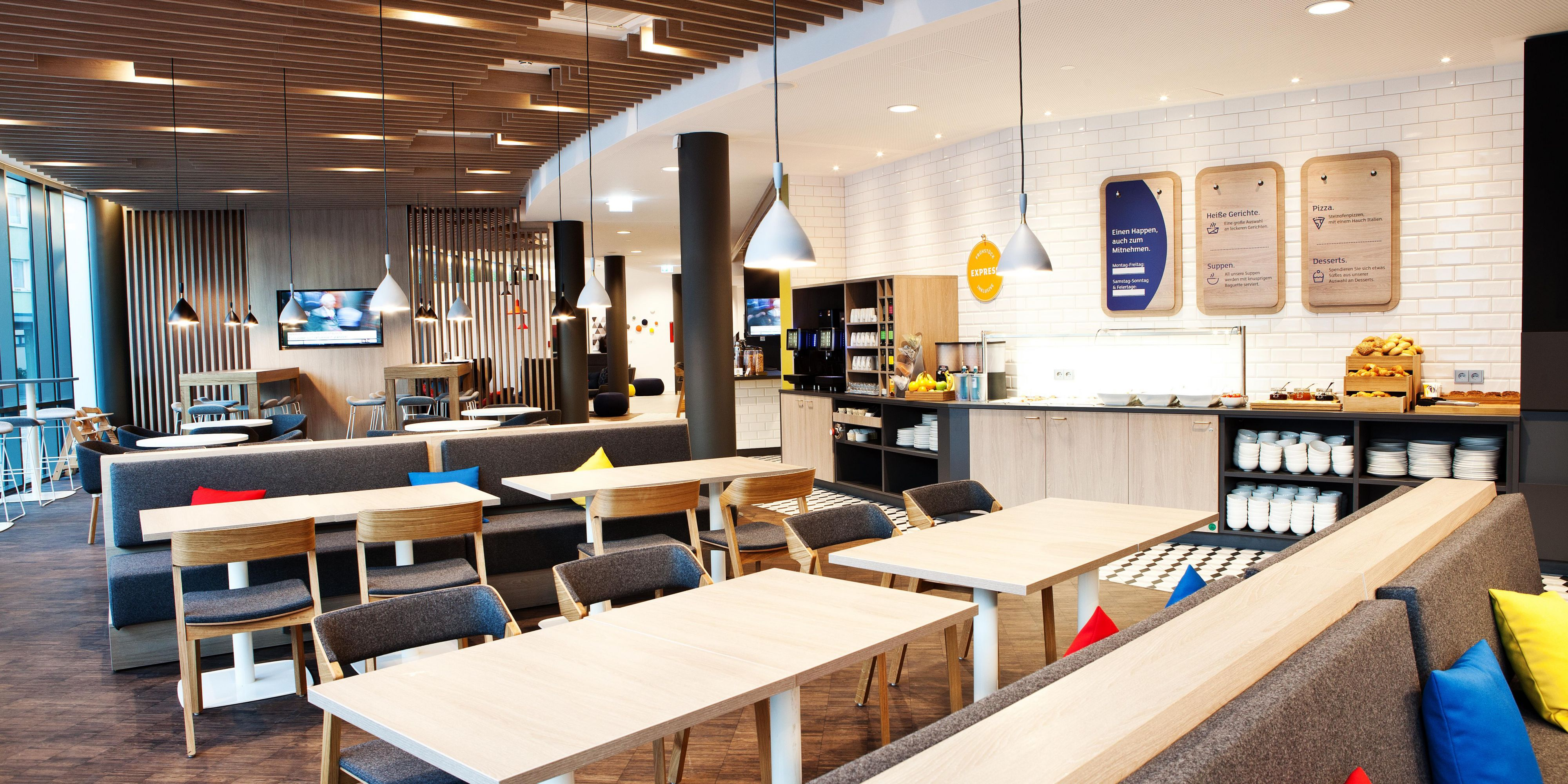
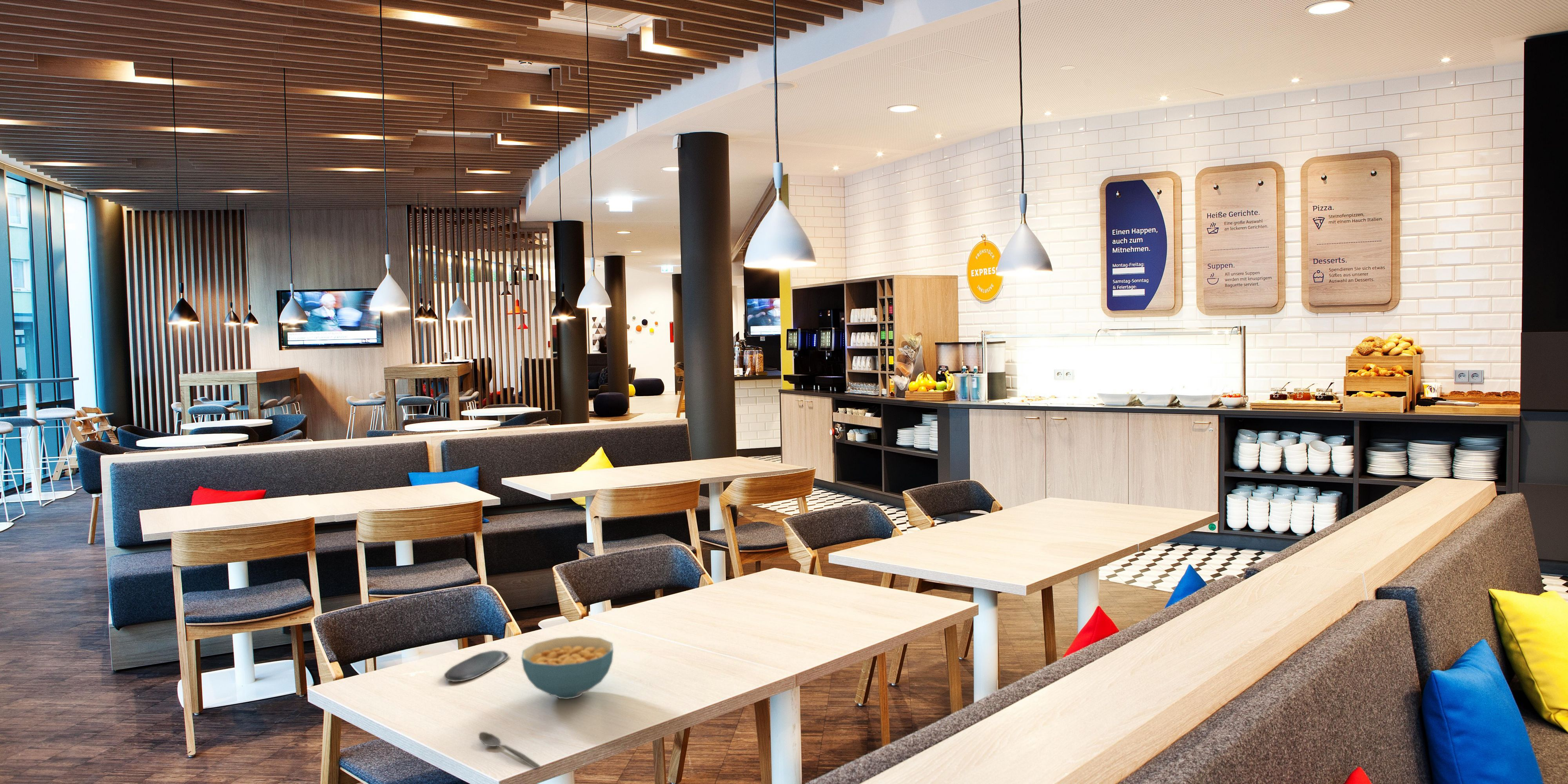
+ oval tray (477, 665)
+ spoon (508, 749)
+ cereal bowl (568, 672)
